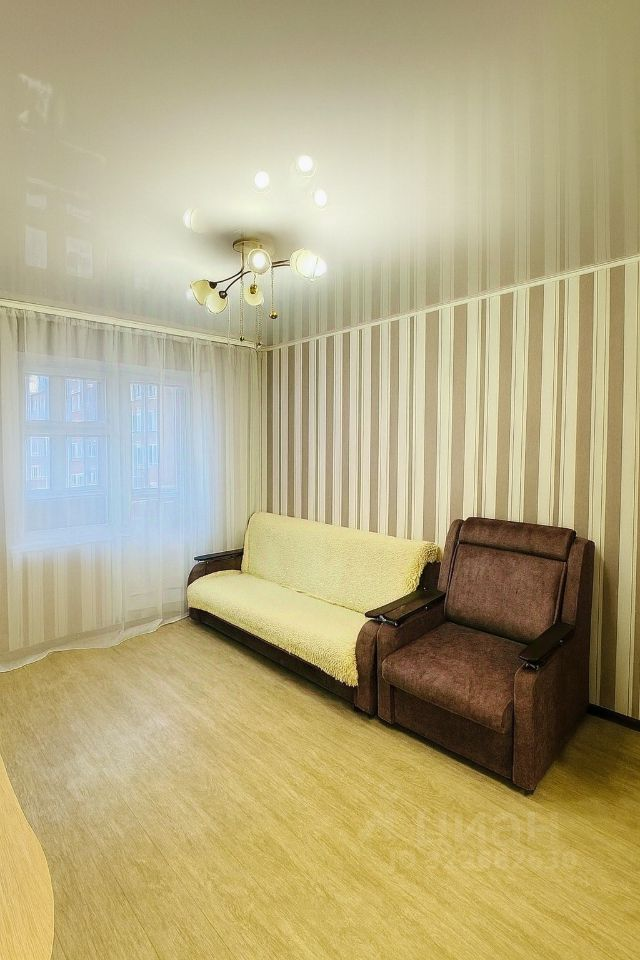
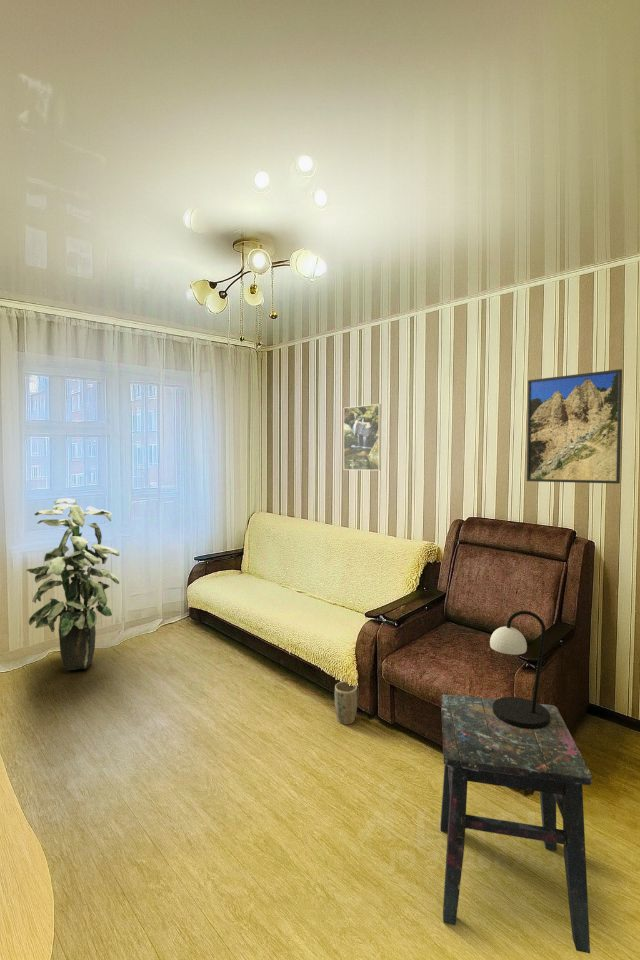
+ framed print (571, 428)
+ plant pot (346, 703)
+ side table (503, 820)
+ indoor plant (72, 581)
+ table lamp (521, 653)
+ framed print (361, 438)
